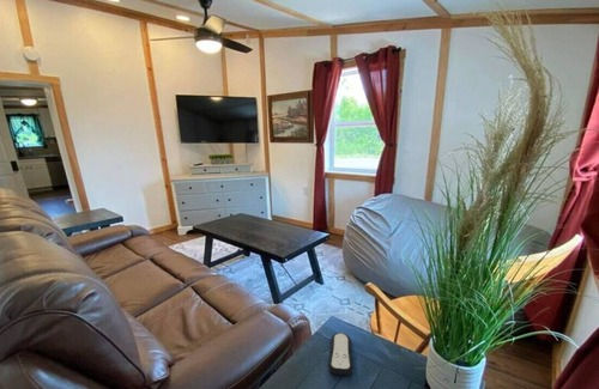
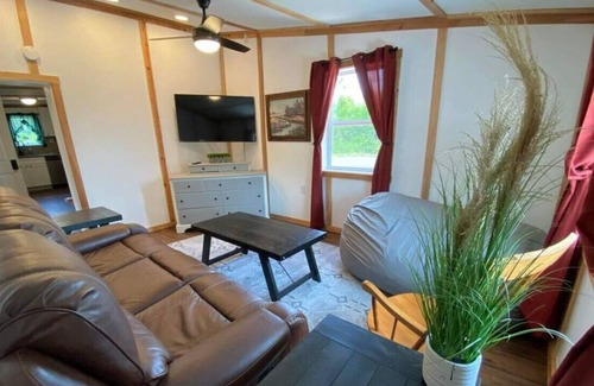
- remote control (340, 352)
